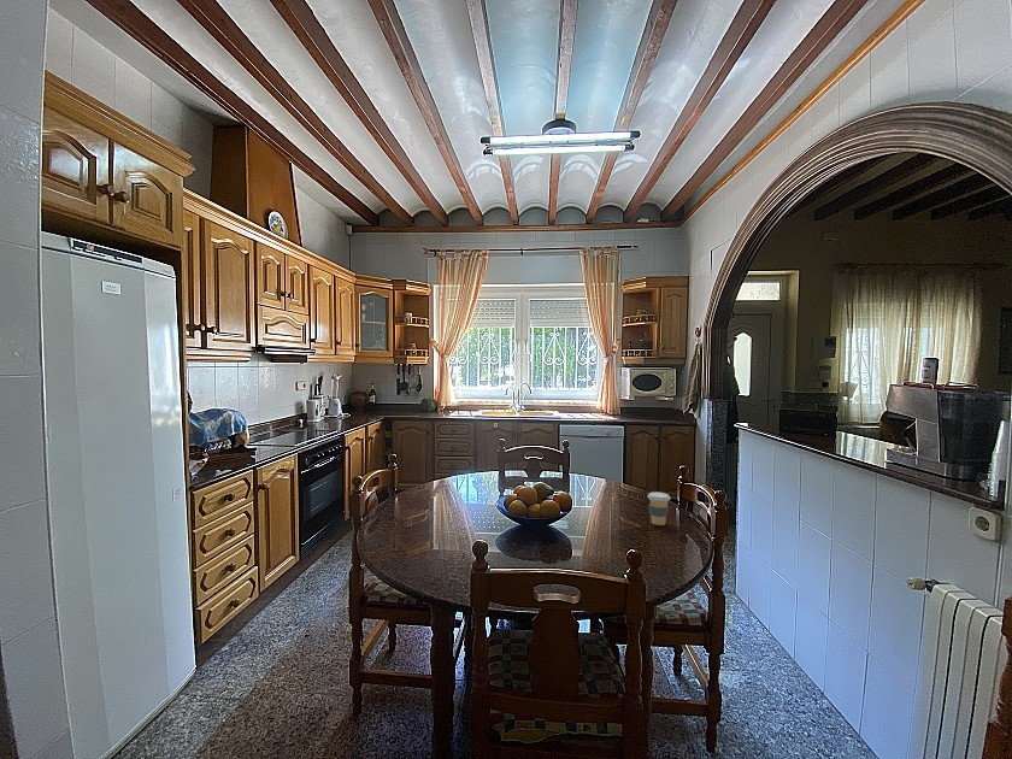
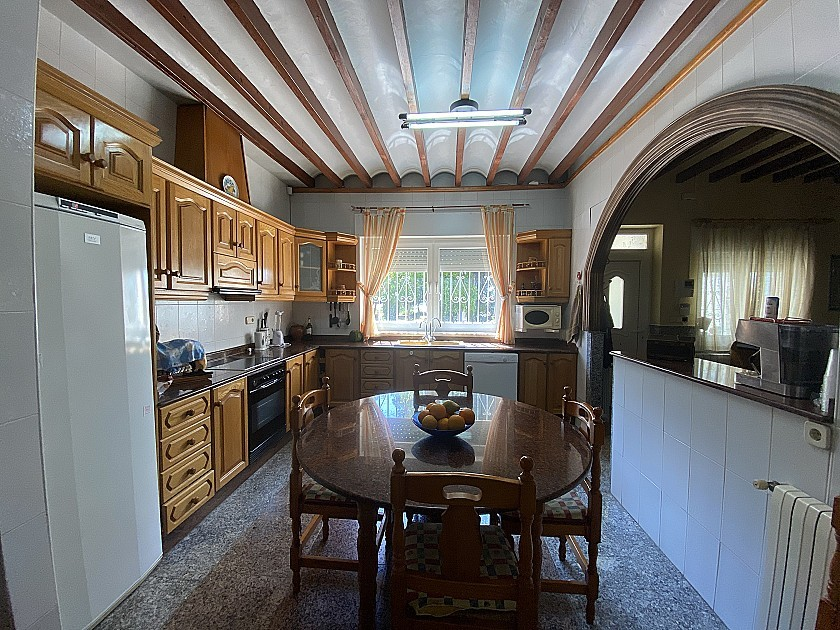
- coffee cup (658, 508)
